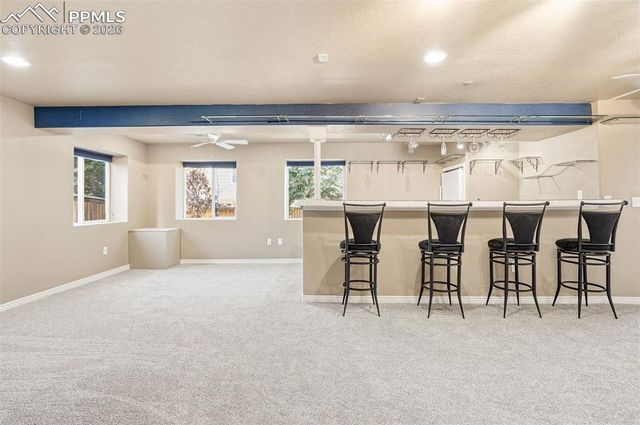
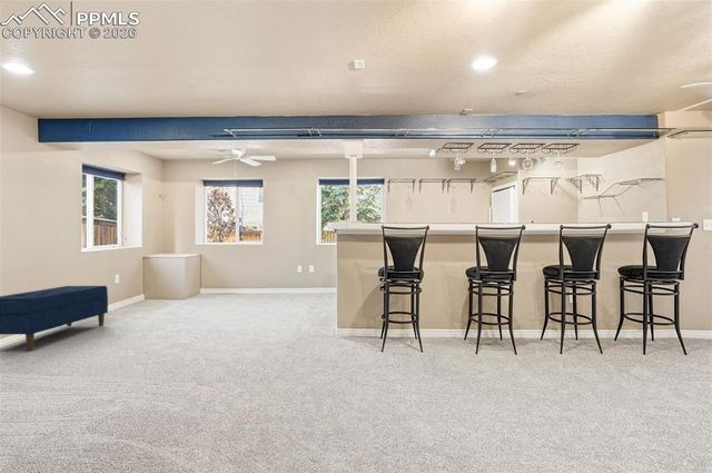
+ bench (51, 314)
